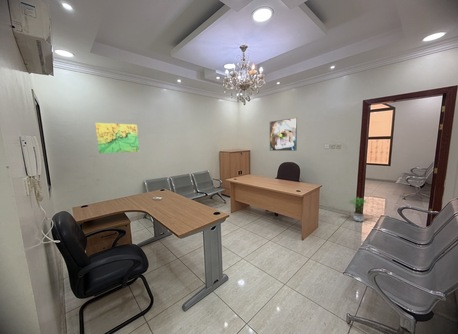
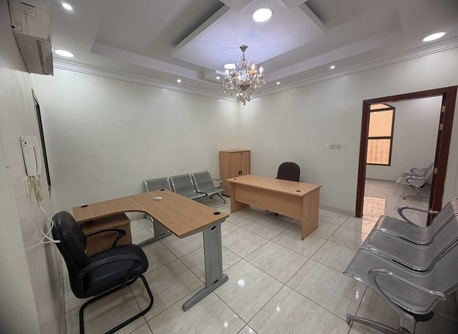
- potted plant (357, 209)
- map (118, 138)
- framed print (282, 135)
